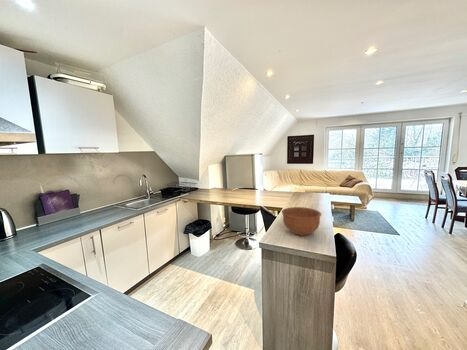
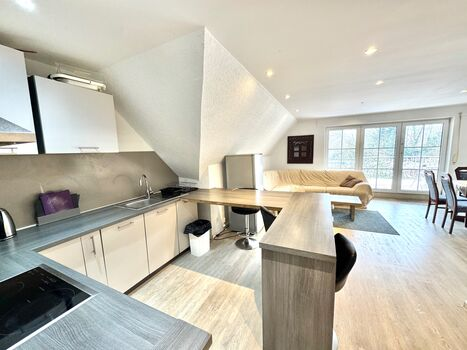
- bowl (300, 222)
